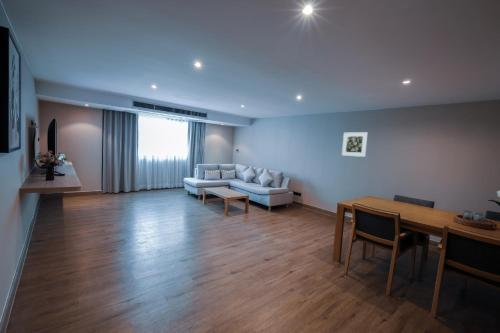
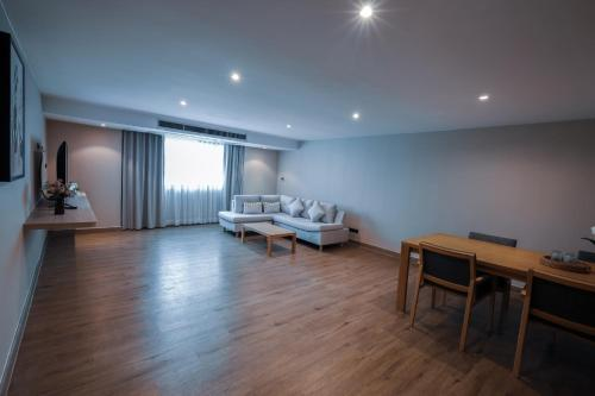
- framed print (354, 144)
